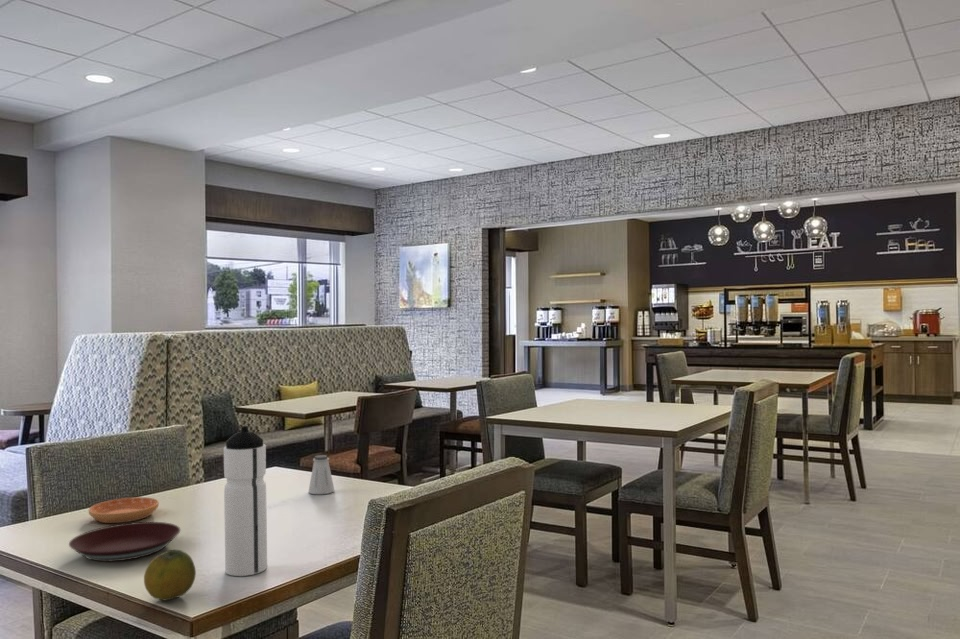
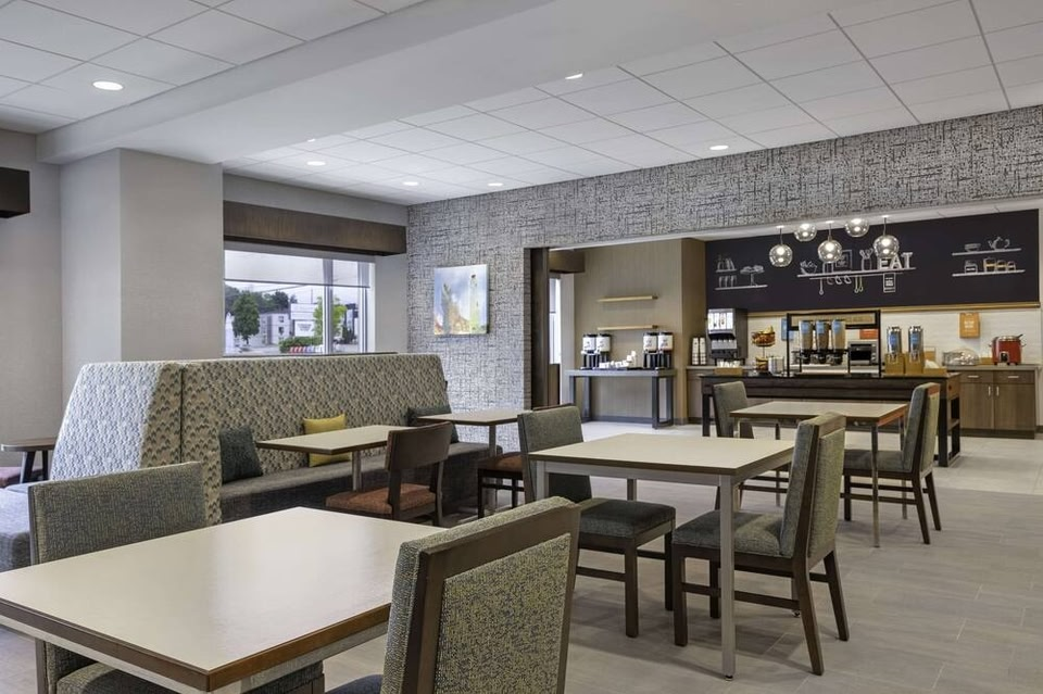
- saucer (124, 510)
- water bottle (245, 497)
- saltshaker (321, 473)
- fruit (170, 574)
- plate (126, 542)
